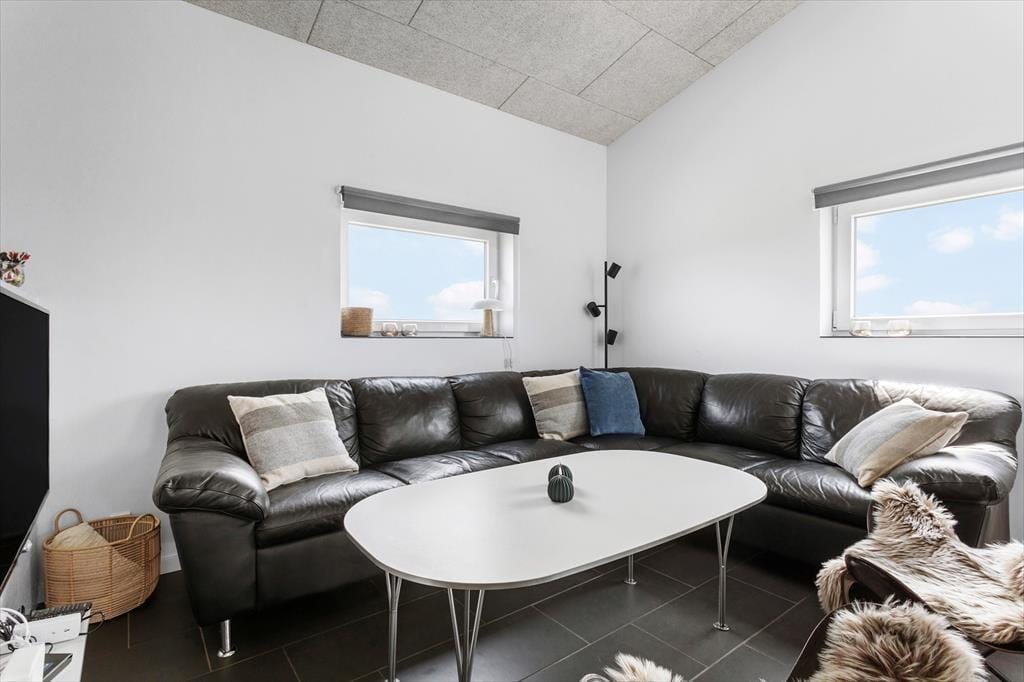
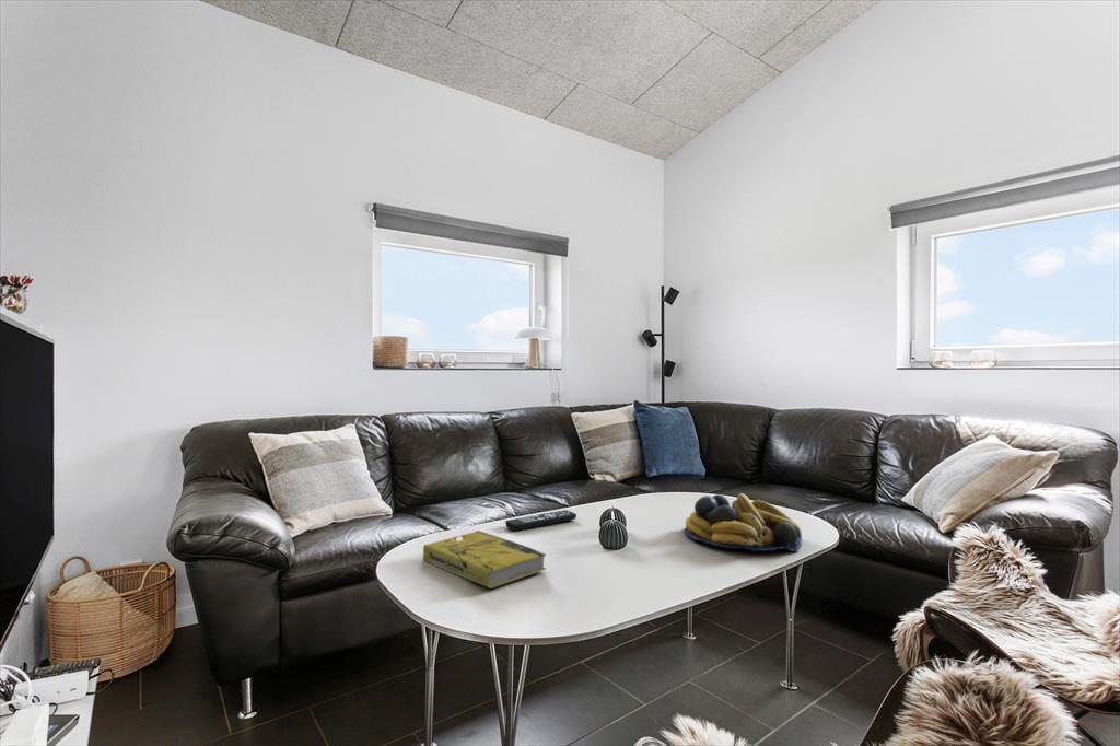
+ book (482, 556)
+ remote control (541, 520)
+ fruit bowl (740, 516)
